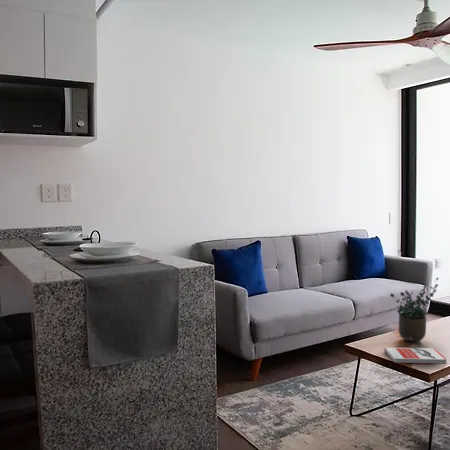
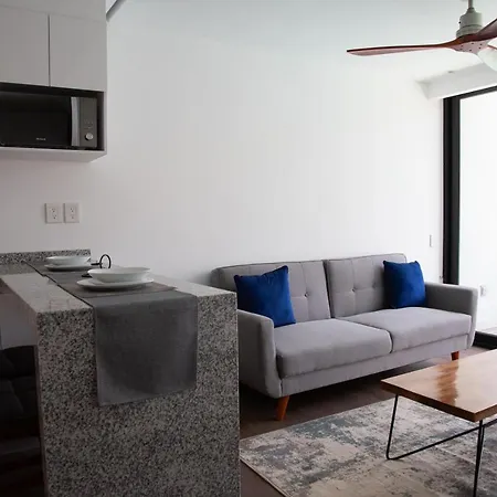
- book (414, 355)
- potted plant (415, 309)
